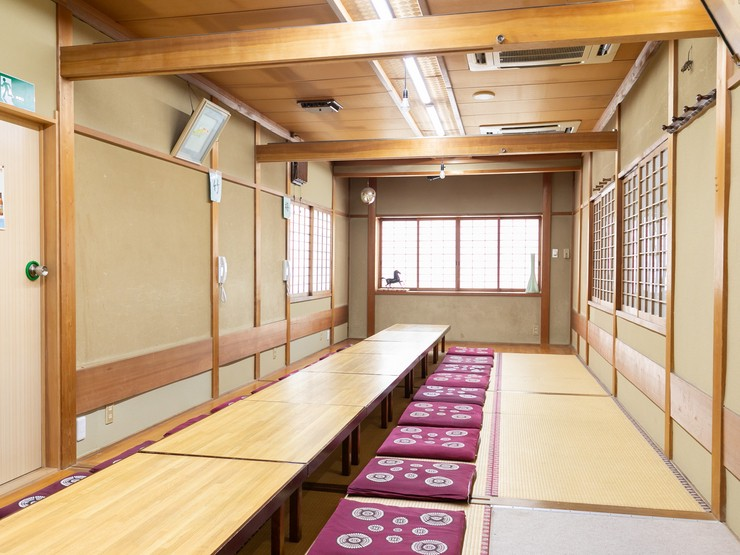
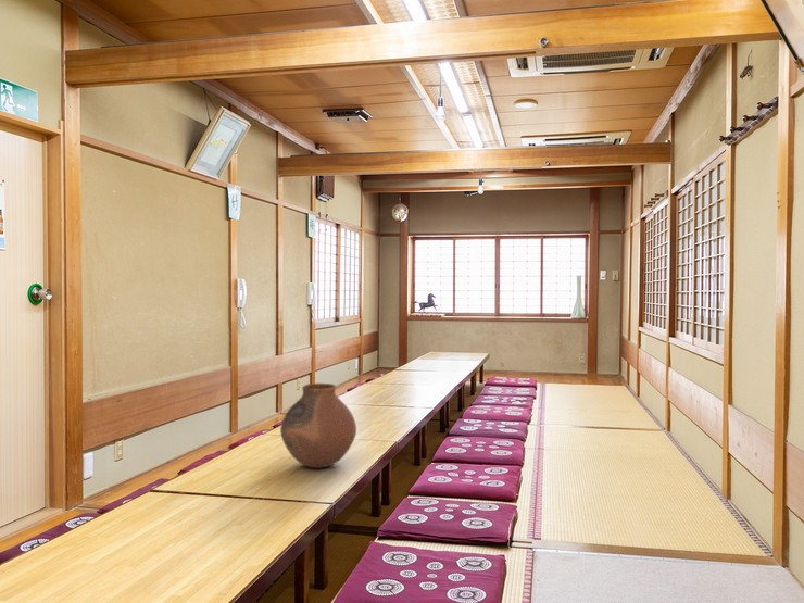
+ vase (318, 425)
